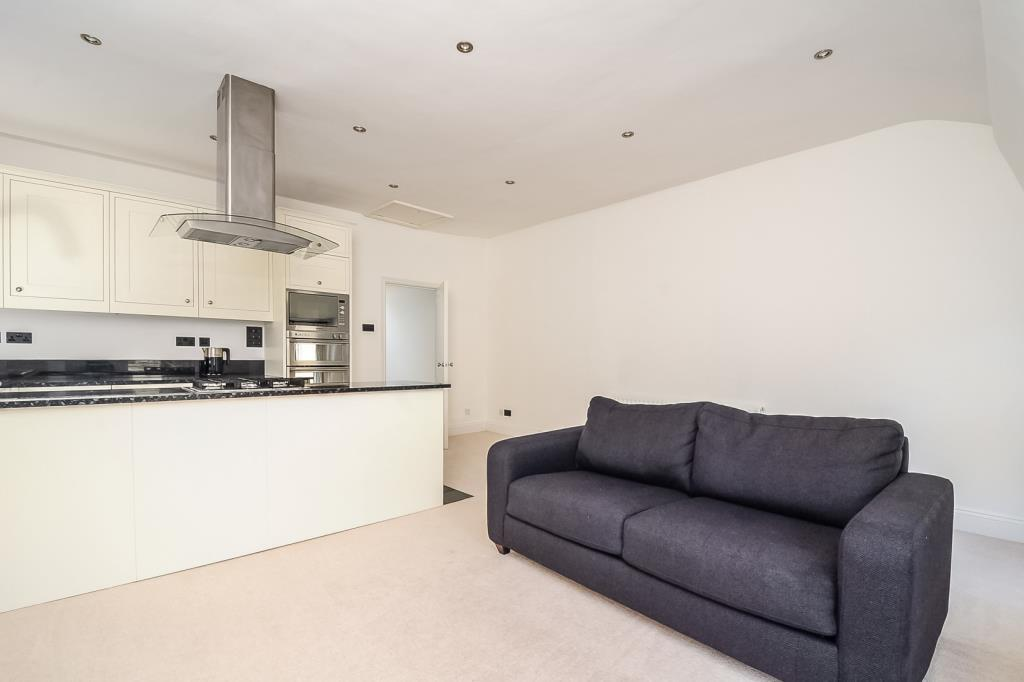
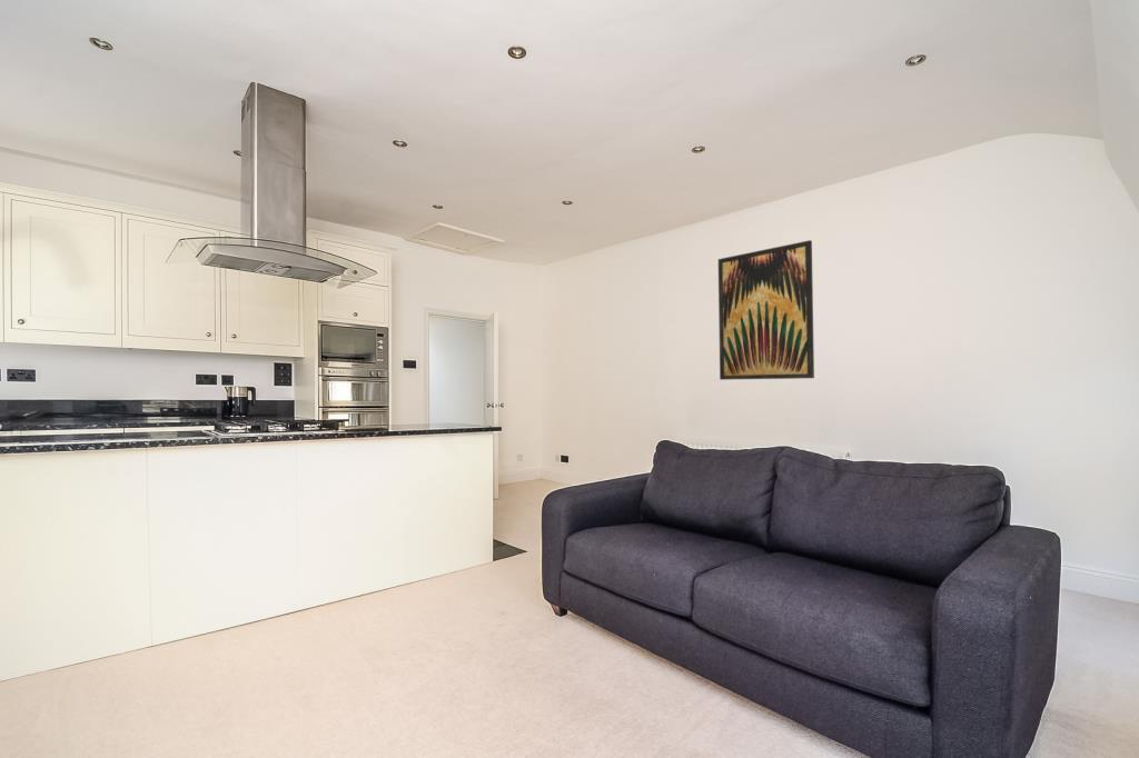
+ wall art (762, 315)
